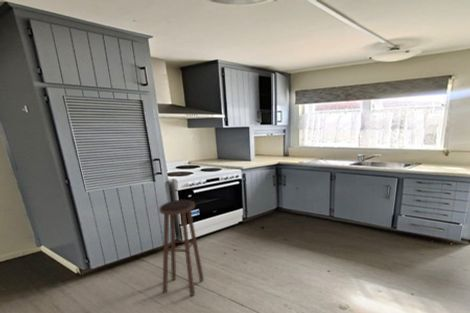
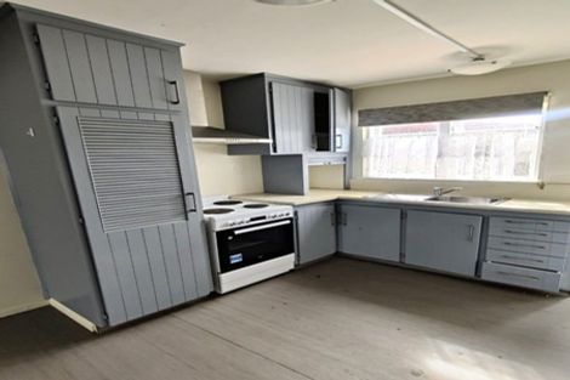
- stool (180, 249)
